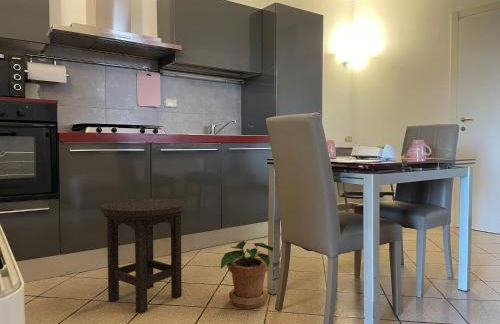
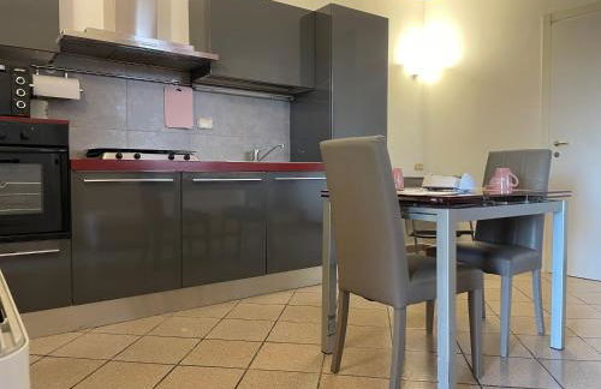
- potted plant (242, 273)
- stool (144, 251)
